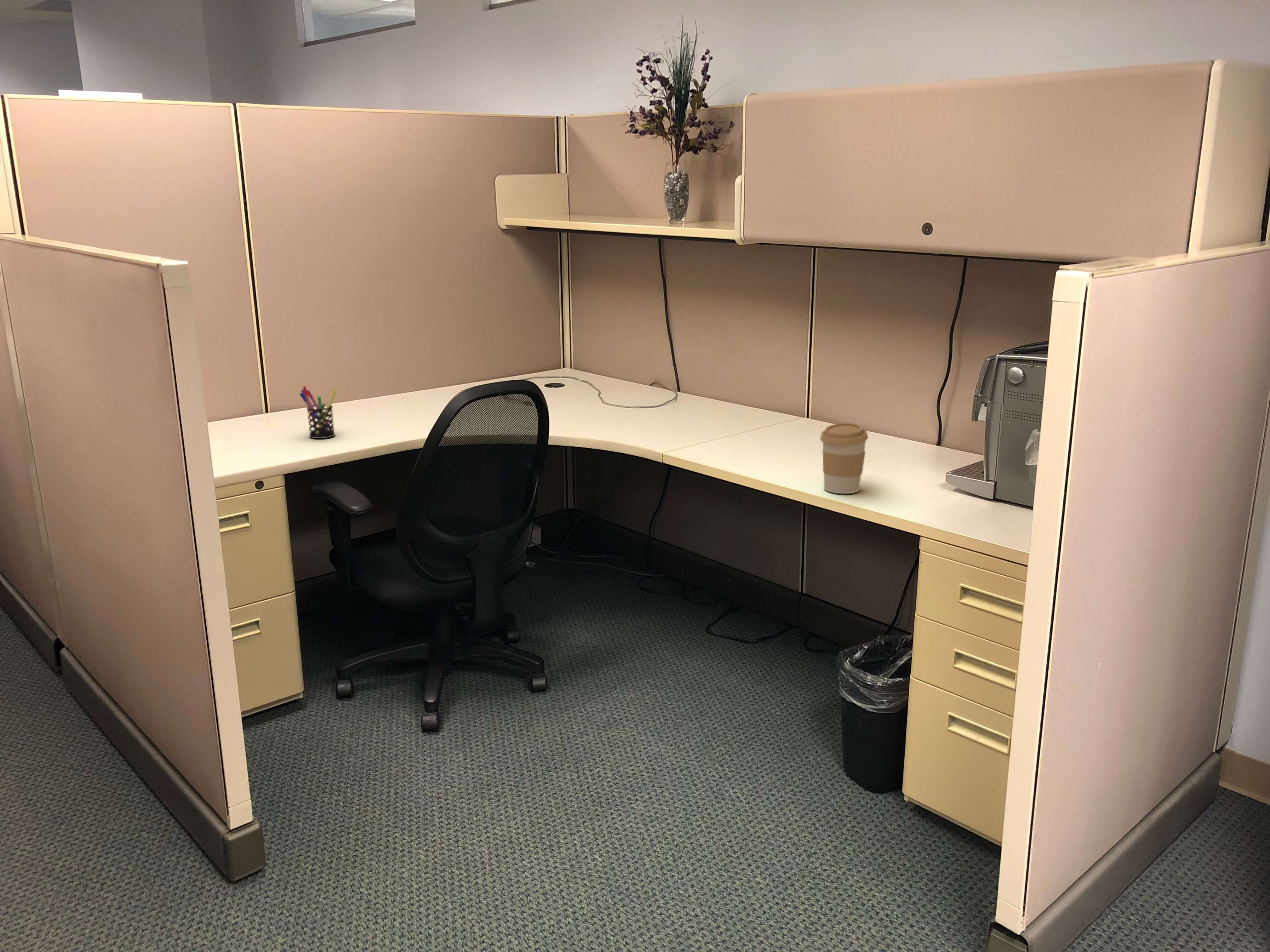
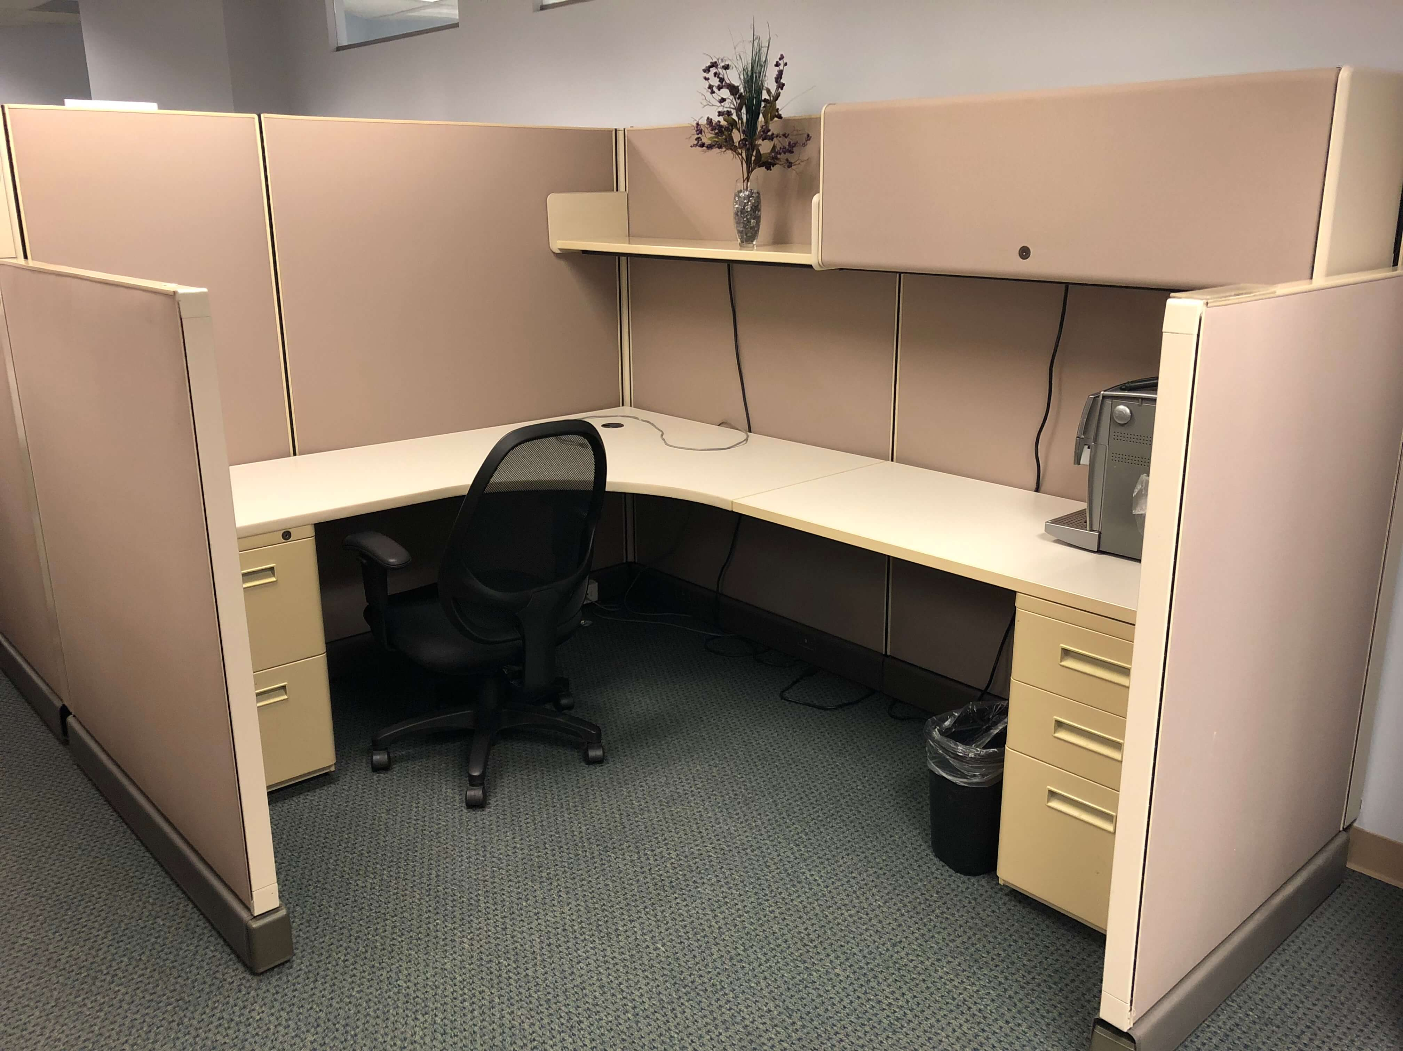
- pen holder (318, 411)
- coffee cup (843, 458)
